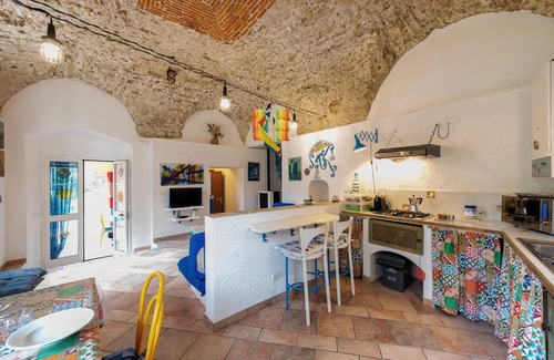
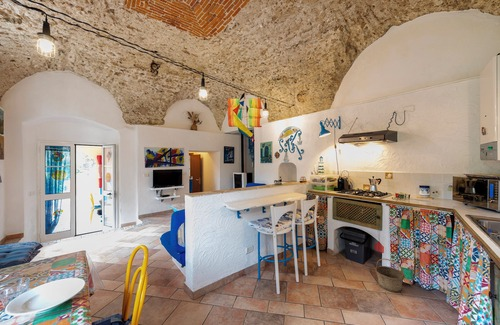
+ basket (389, 273)
